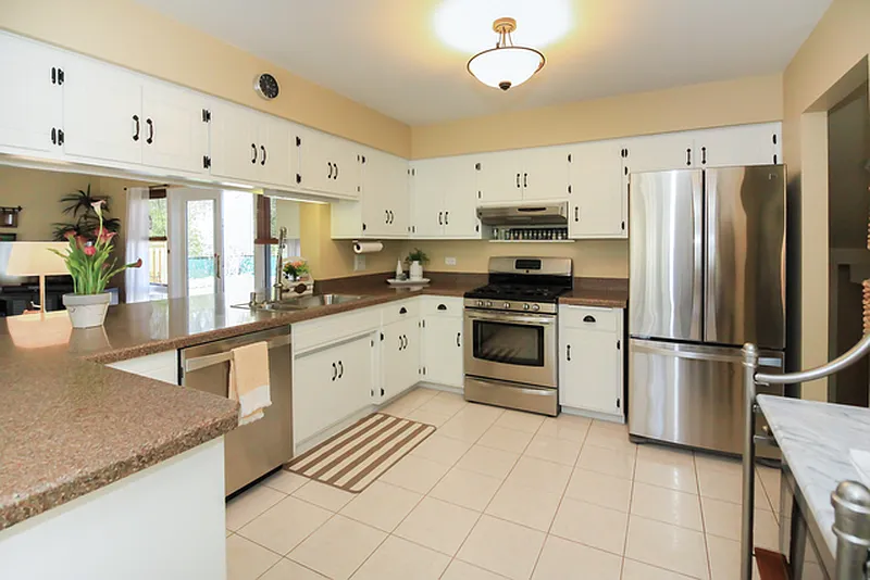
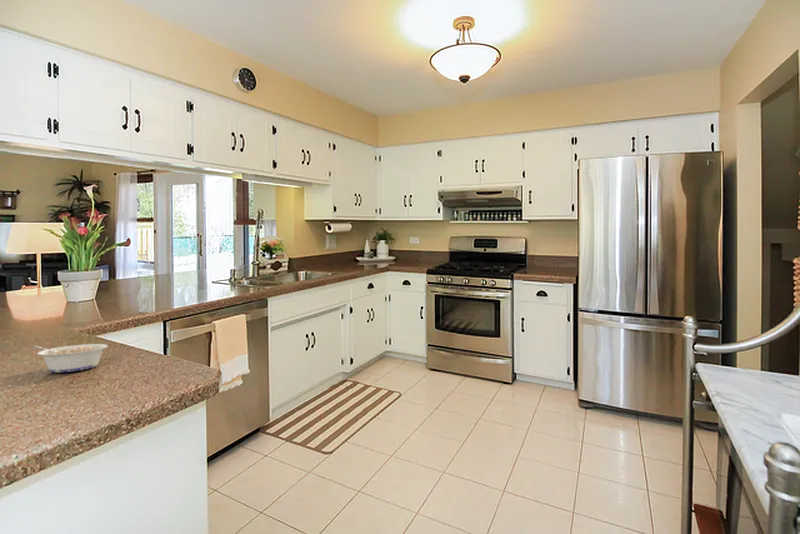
+ legume (71, 356)
